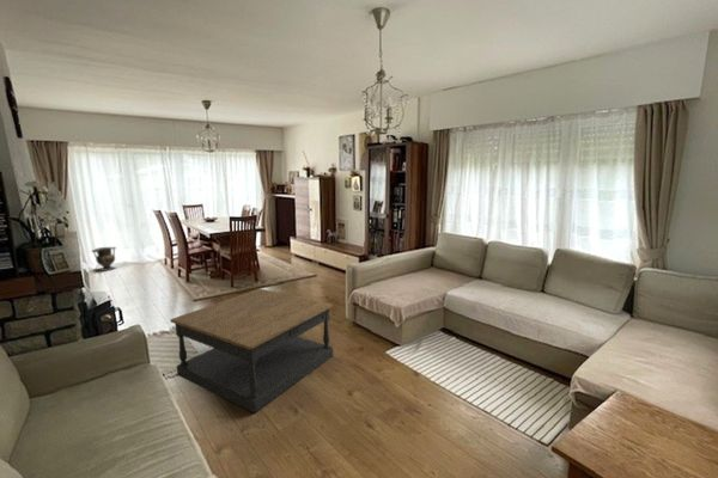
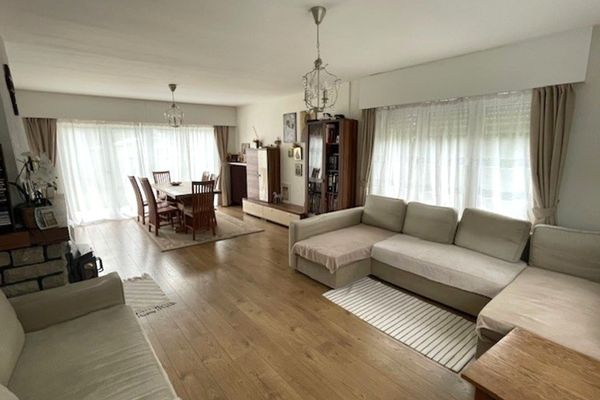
- vase (105, 258)
- coffee table (257, 338)
